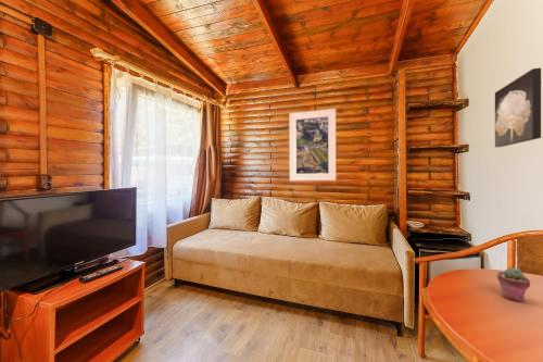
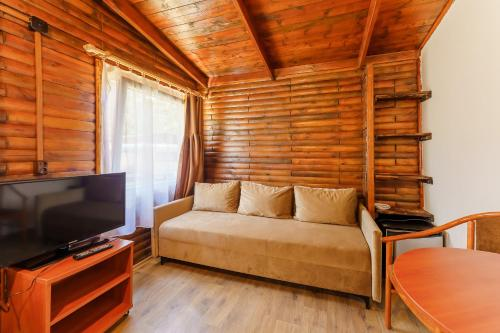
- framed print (312, 146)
- potted succulent (513, 283)
- wall art (515, 112)
